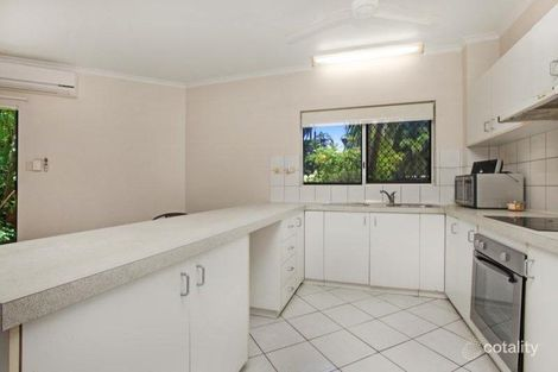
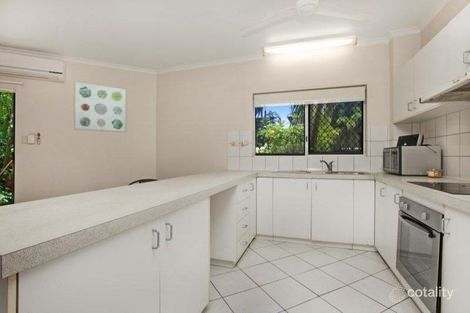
+ wall art (101, 108)
